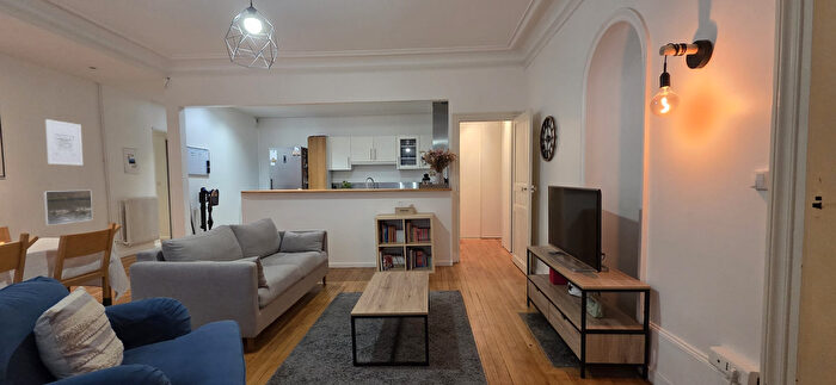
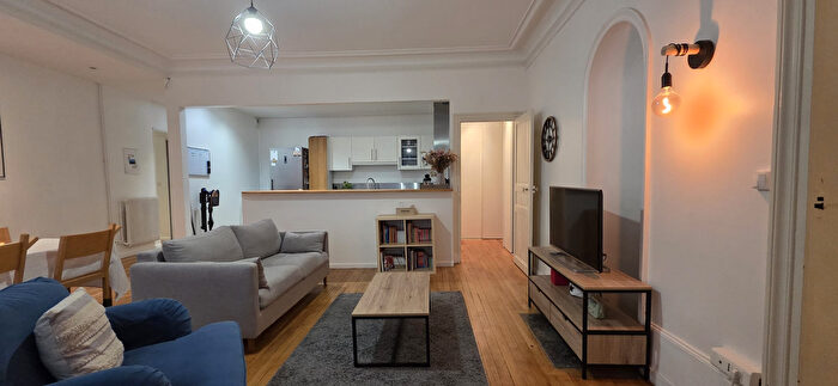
- wall art (64, 143)
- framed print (69, 206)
